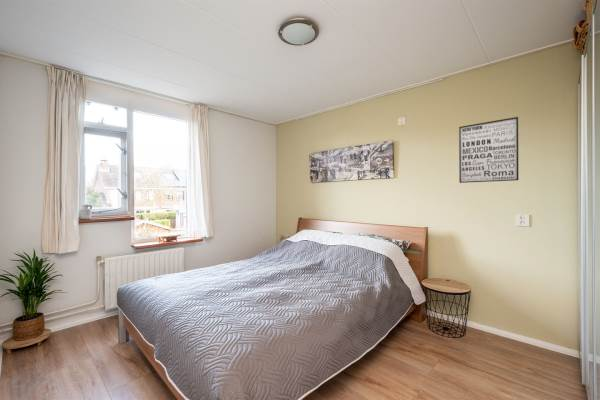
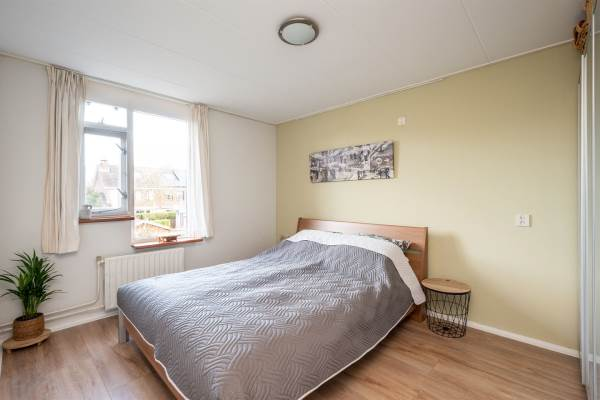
- wall art (487, 152)
